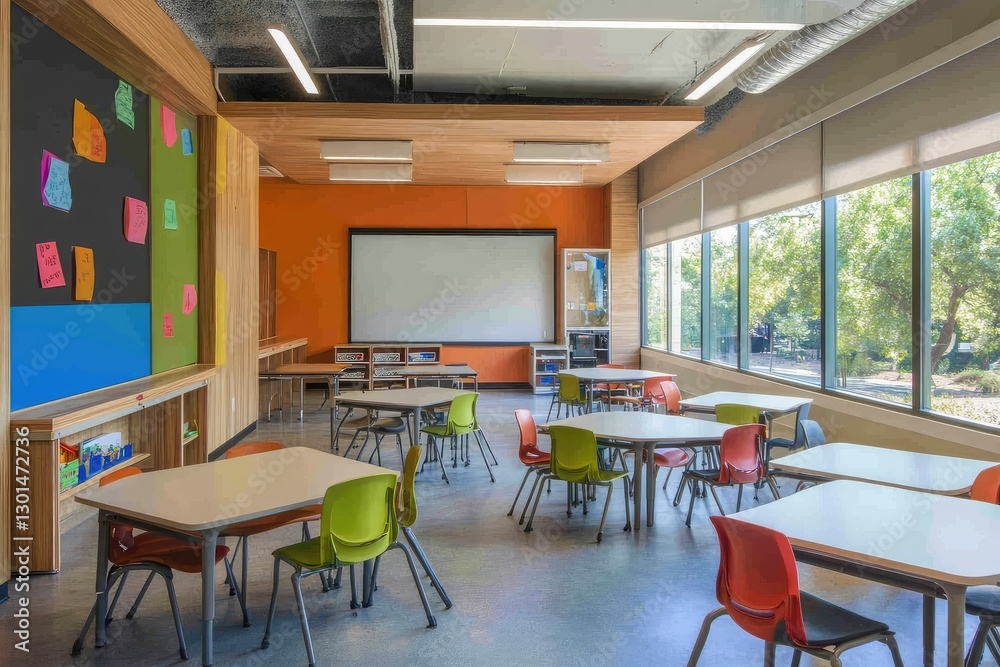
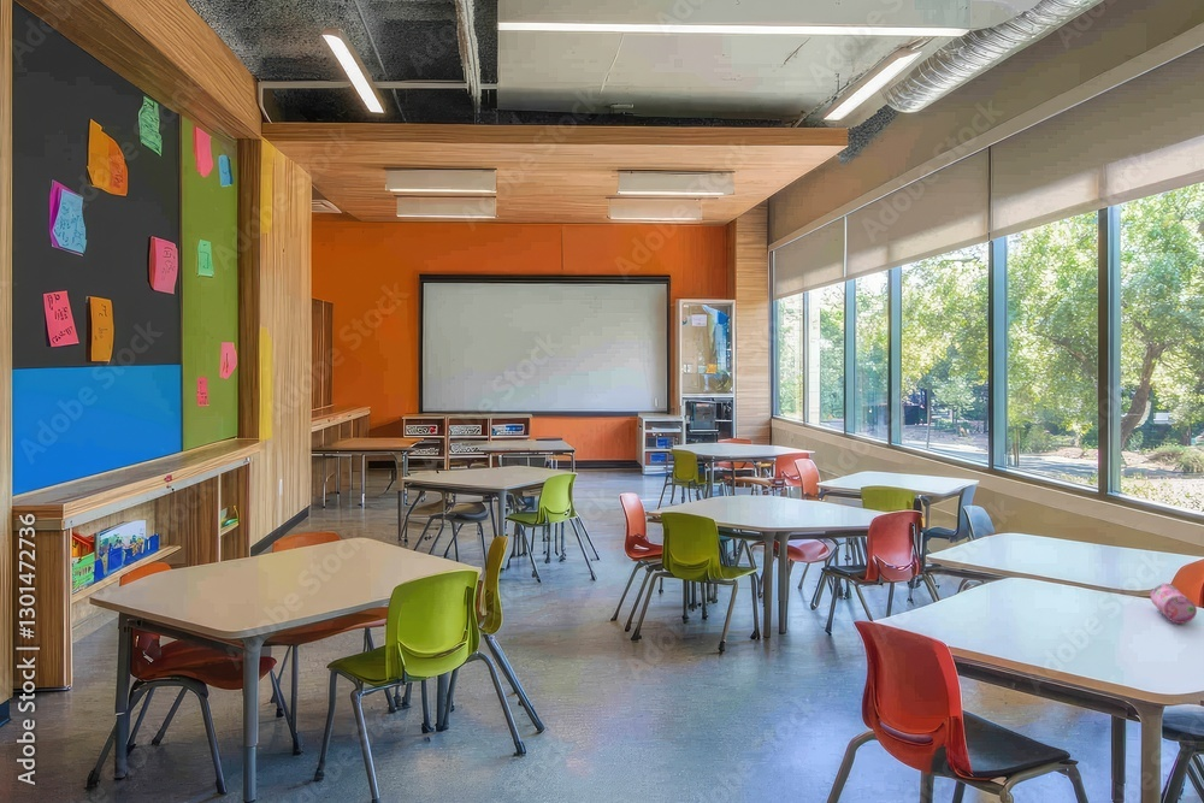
+ pencil case (1171, 602)
